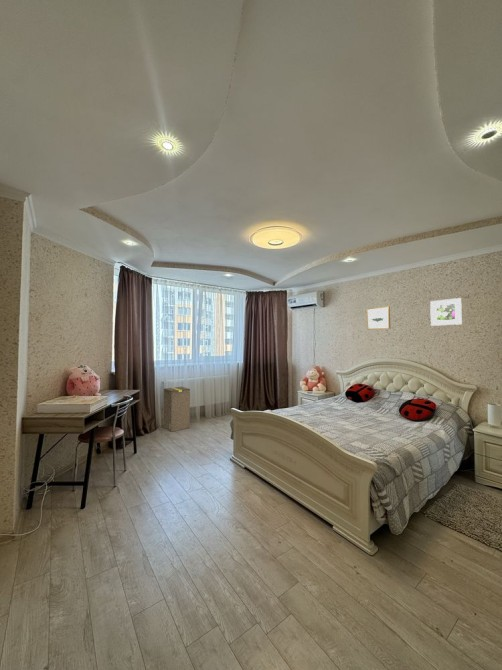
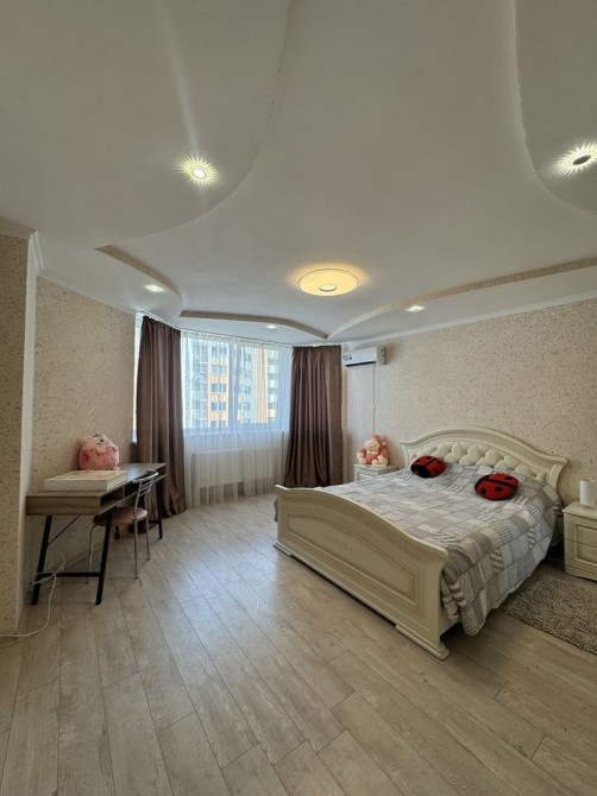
- cardboard box (176, 408)
- wall art (378, 318)
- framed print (445, 312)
